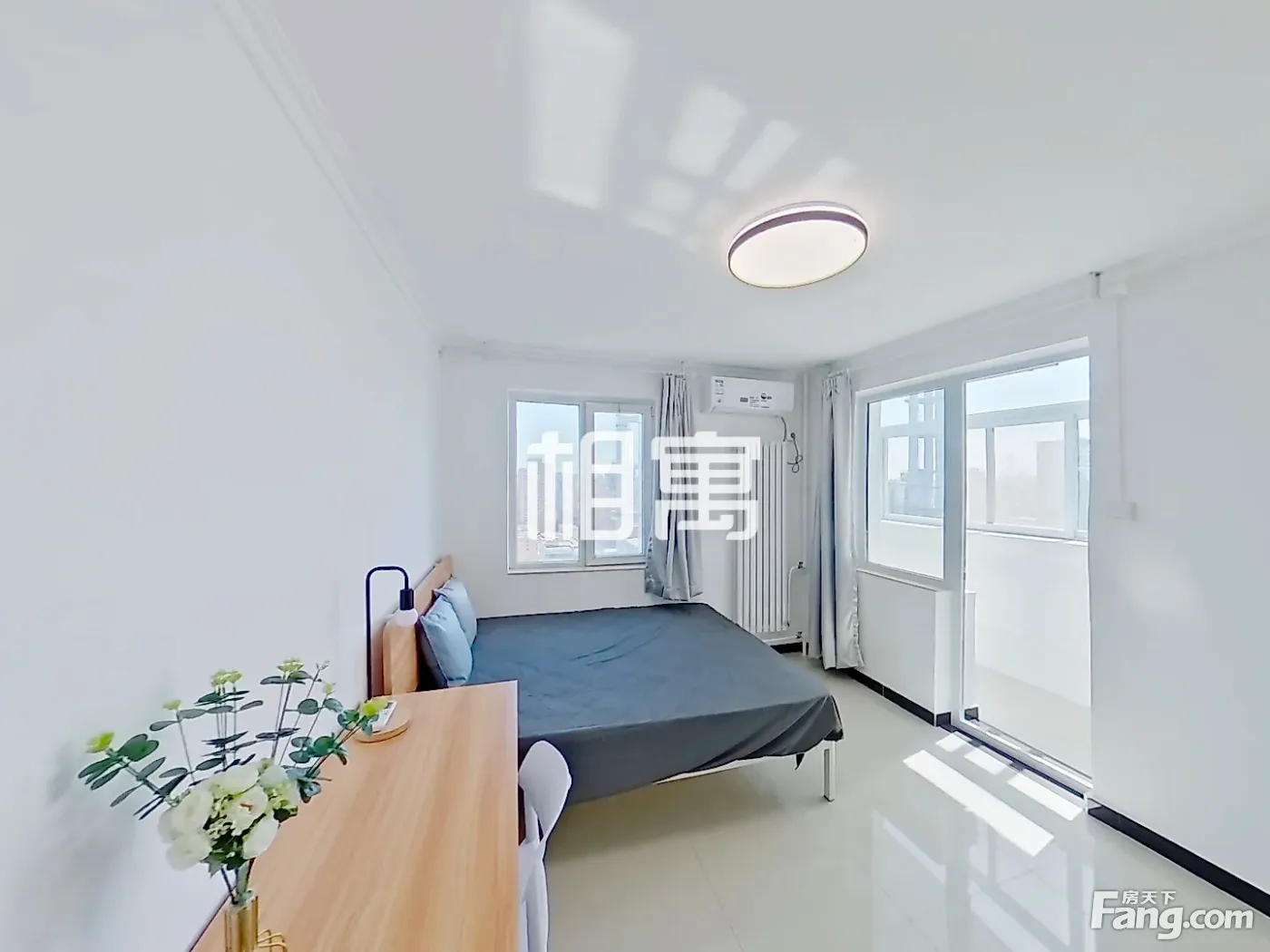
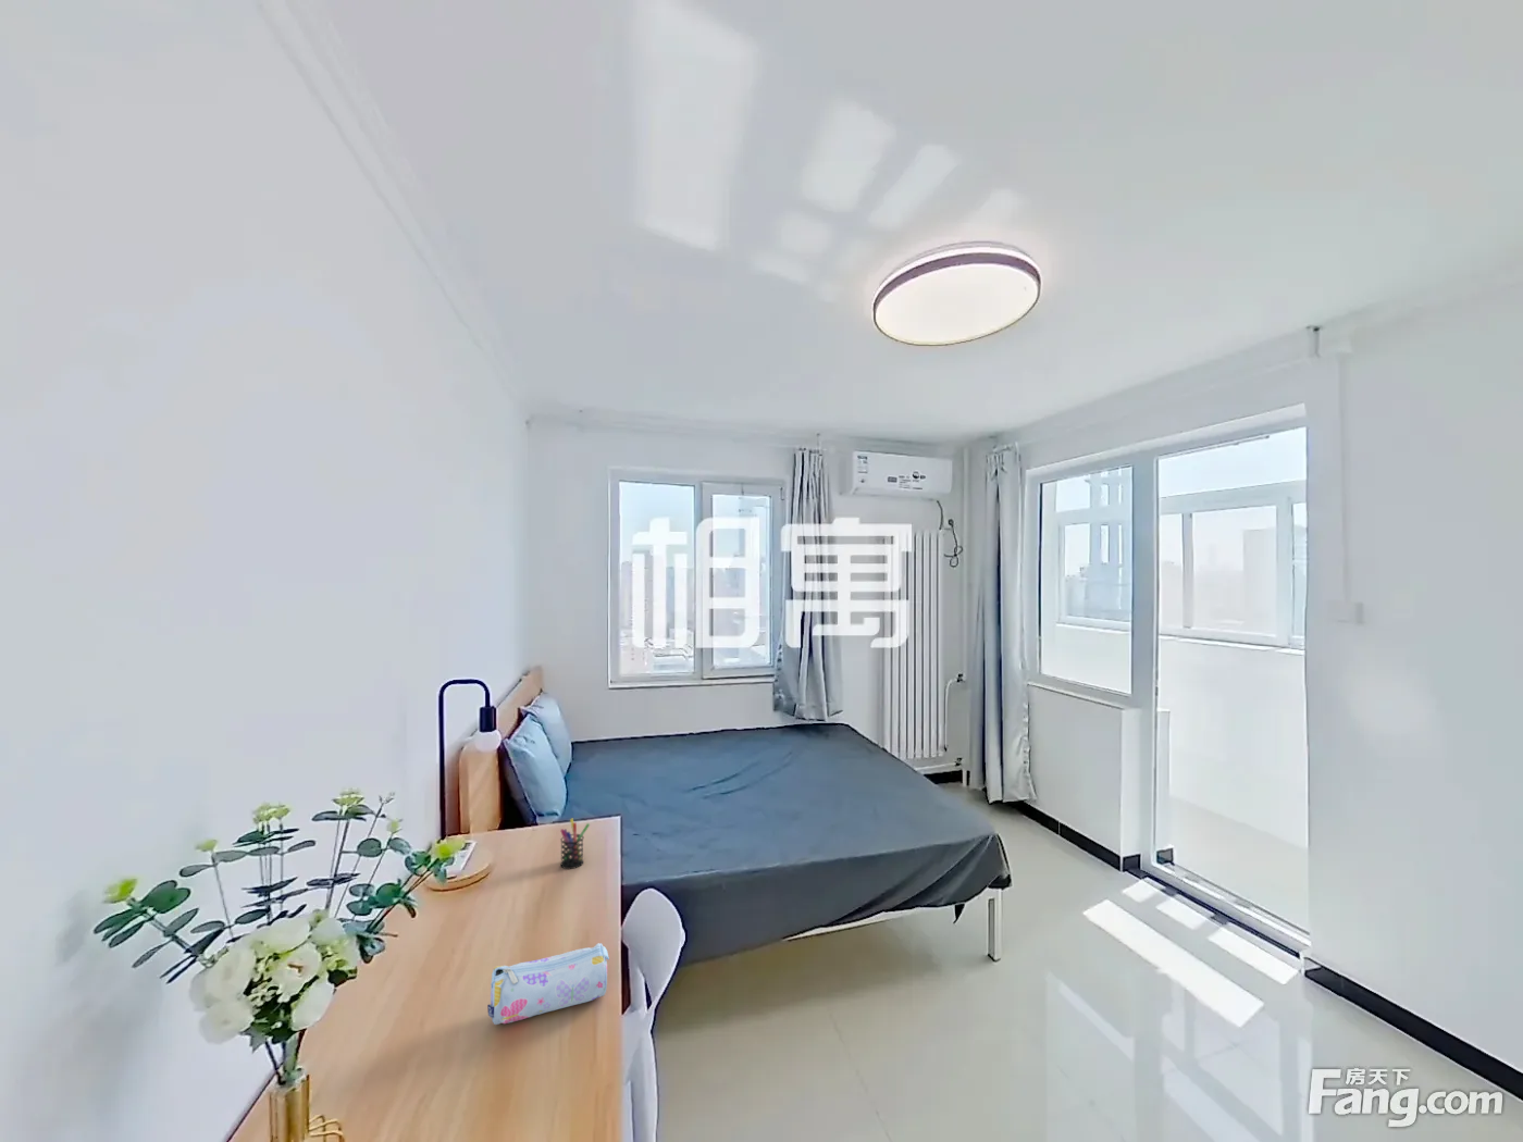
+ pen holder (574, 841)
+ pencil case (549, 980)
